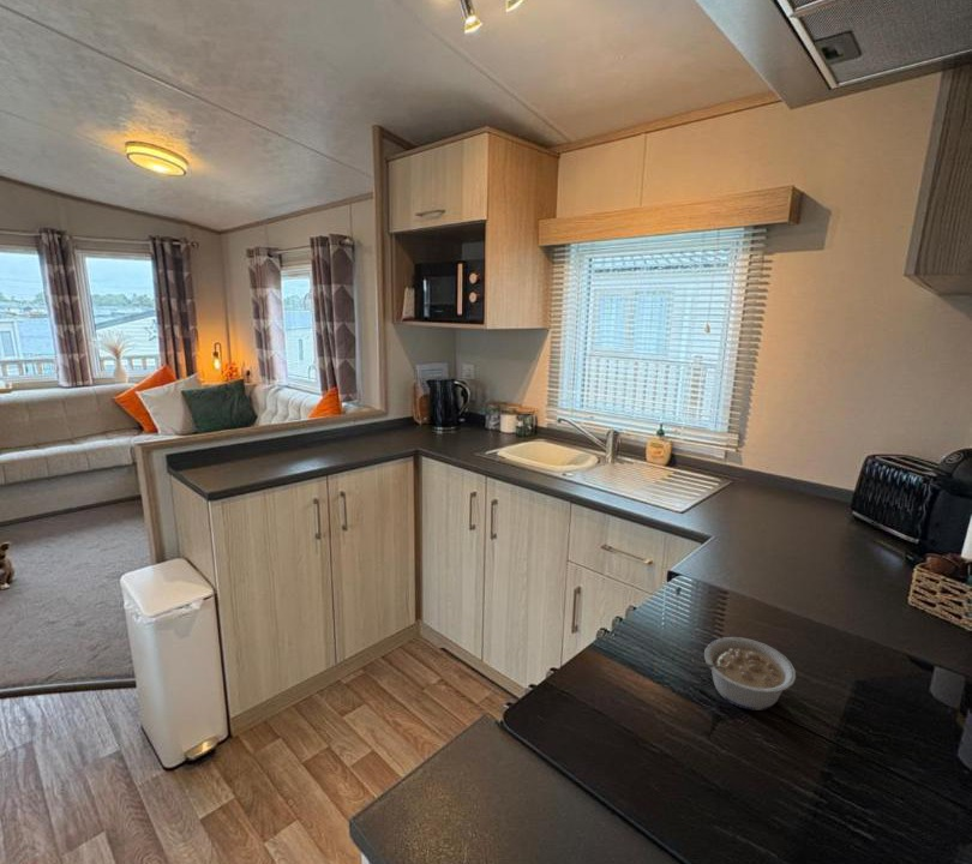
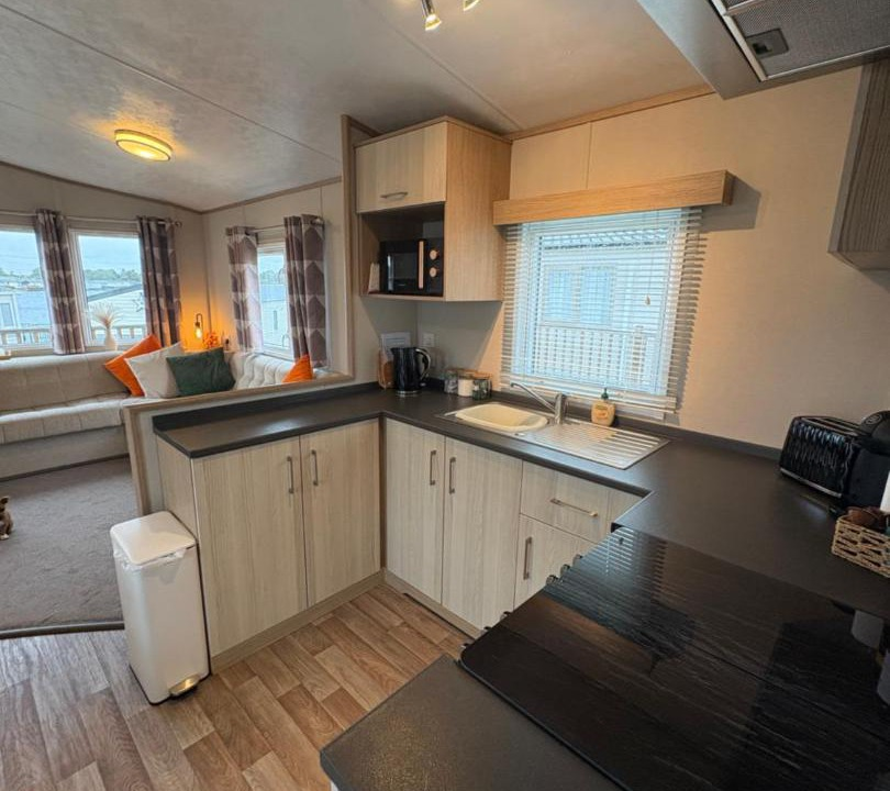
- legume (745, 674)
